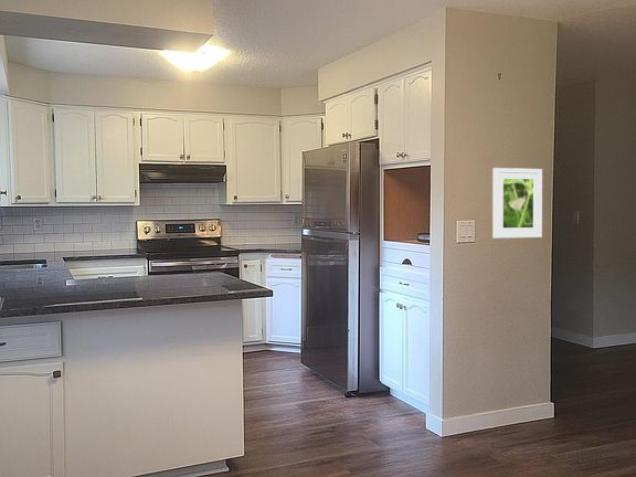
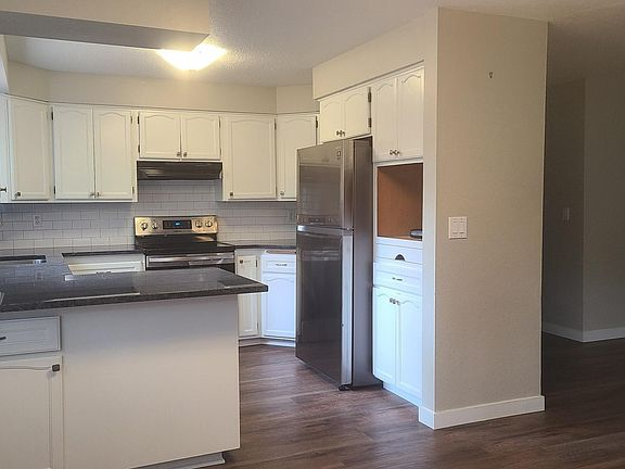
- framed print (517, 203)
